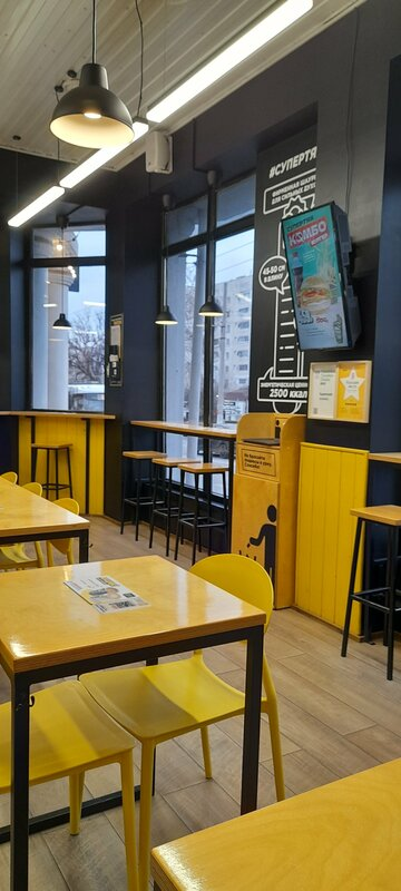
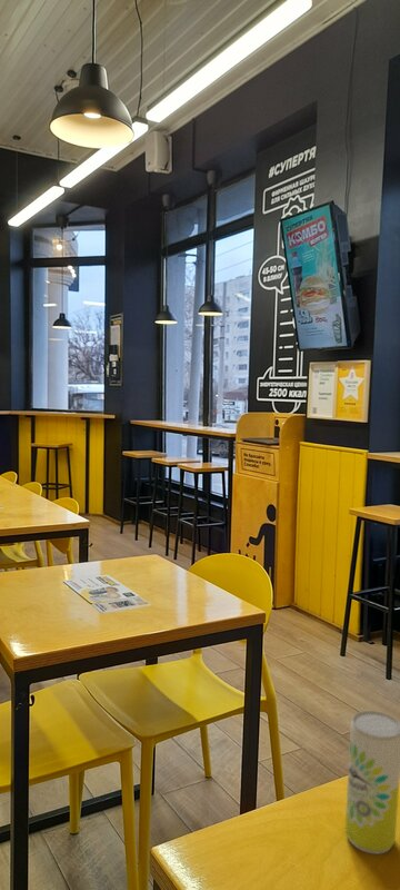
+ beverage can (372, 780)
